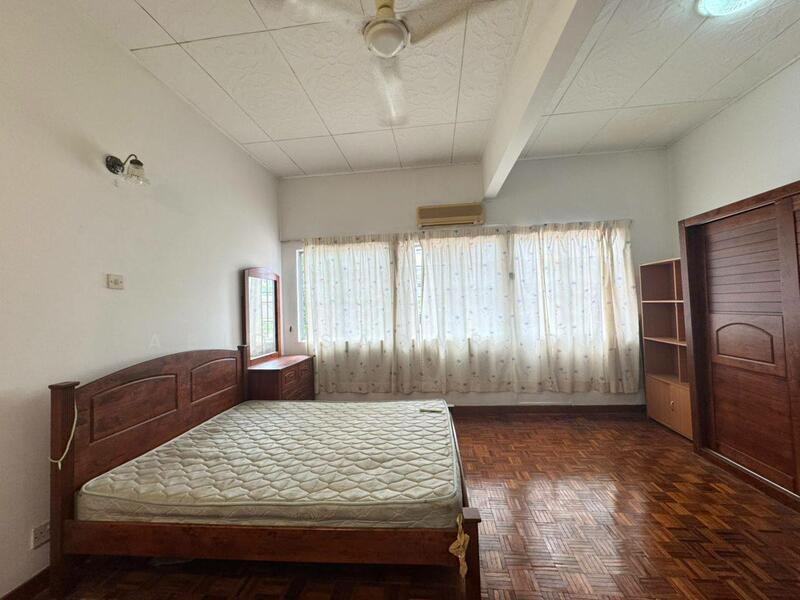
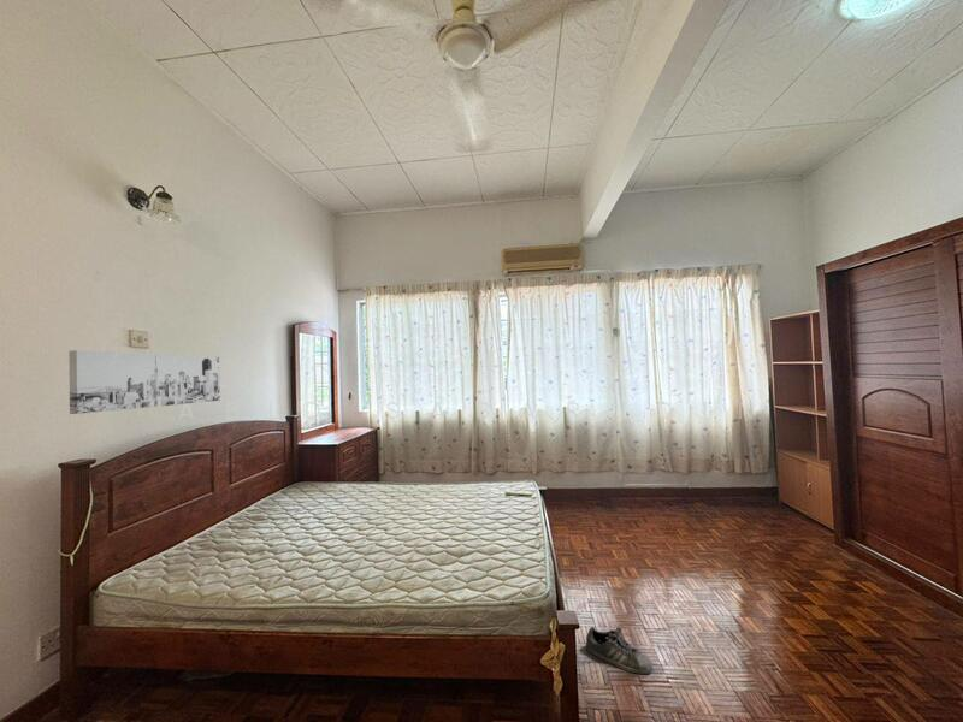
+ wall art (158, 379)
+ shoe (616, 645)
